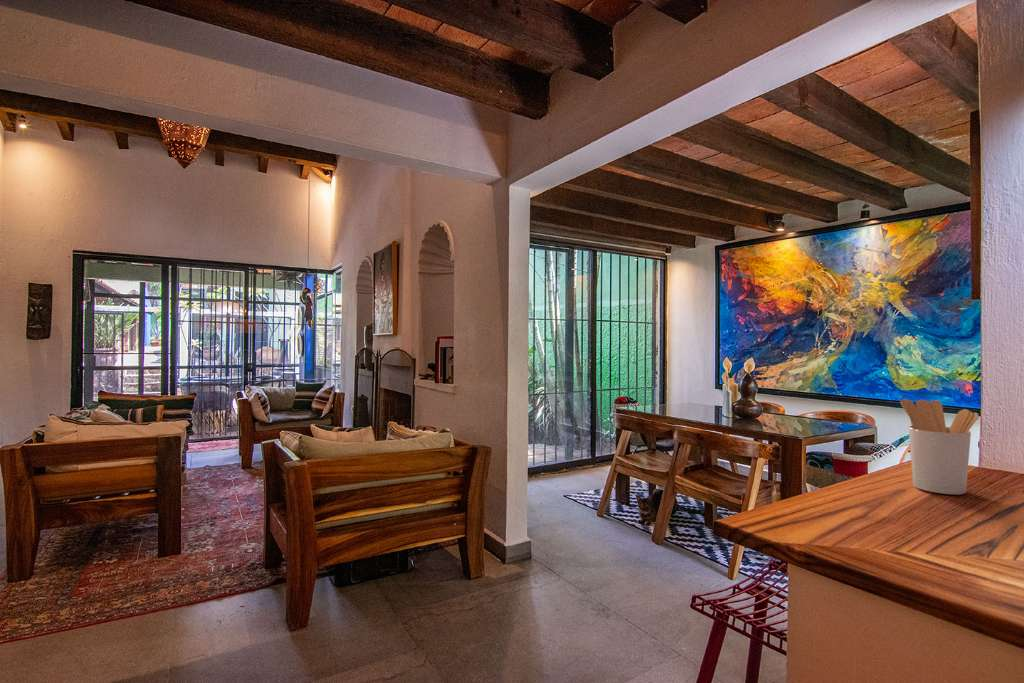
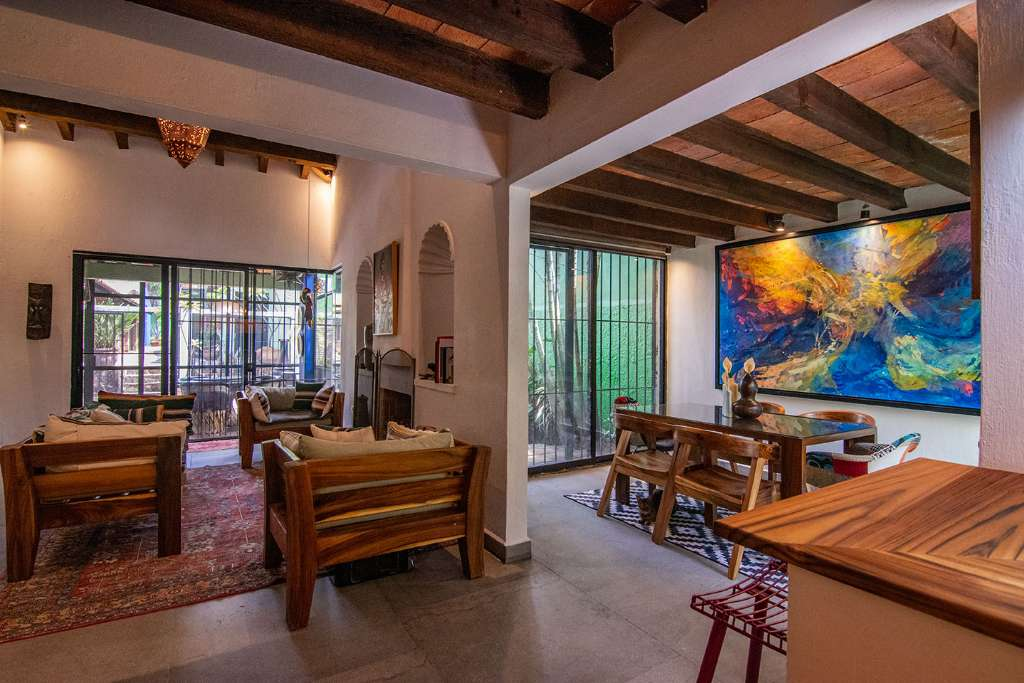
- utensil holder (932, 442)
